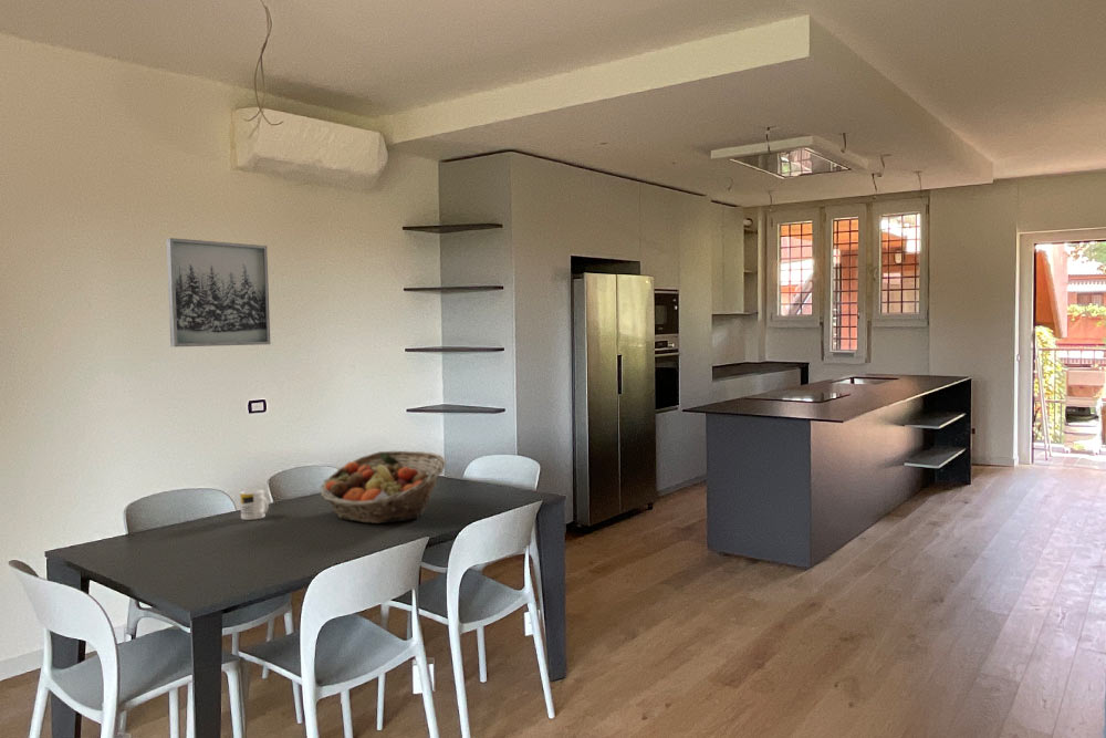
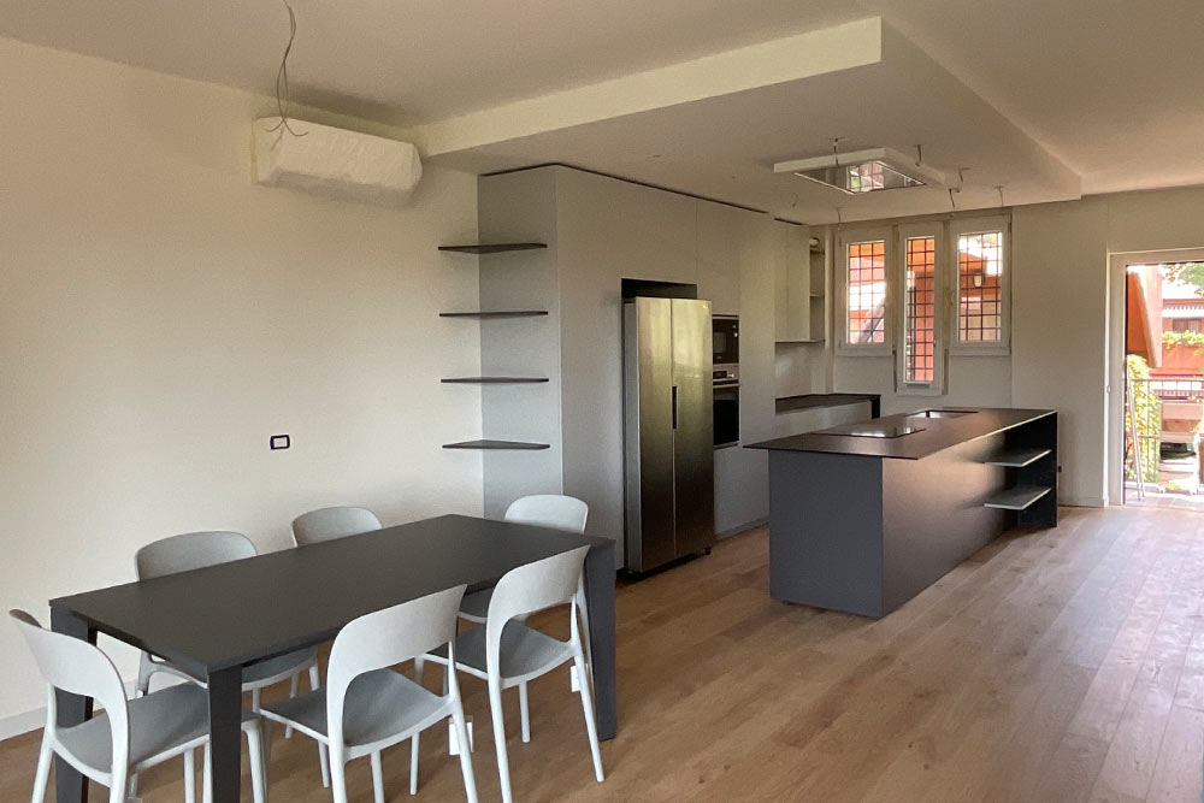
- mug (255, 505)
- wall art (220, 293)
- fruit basket (383, 485)
